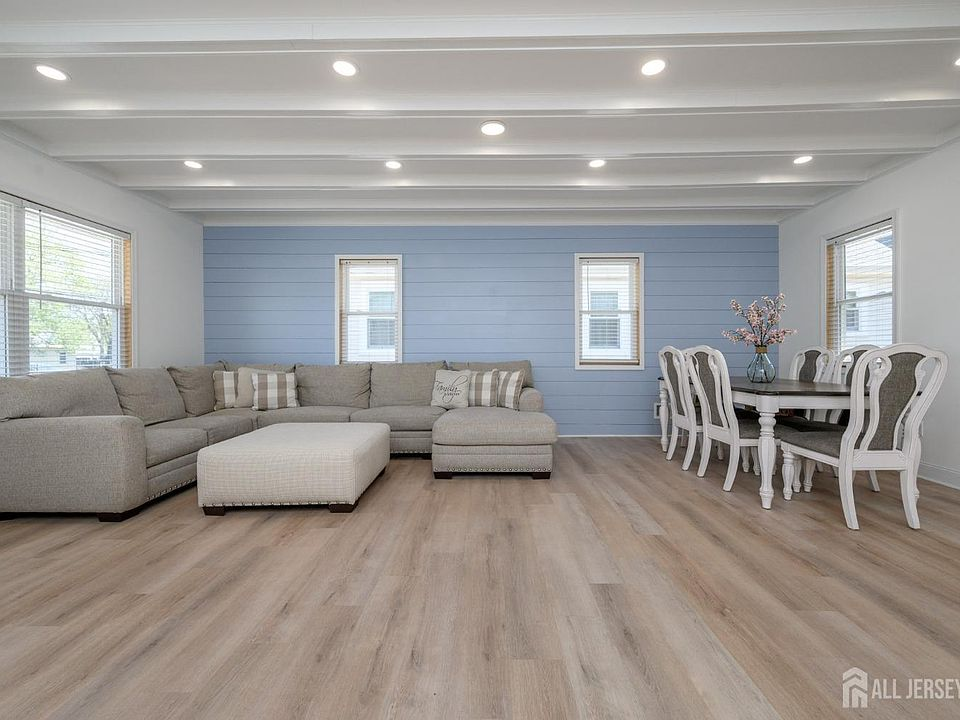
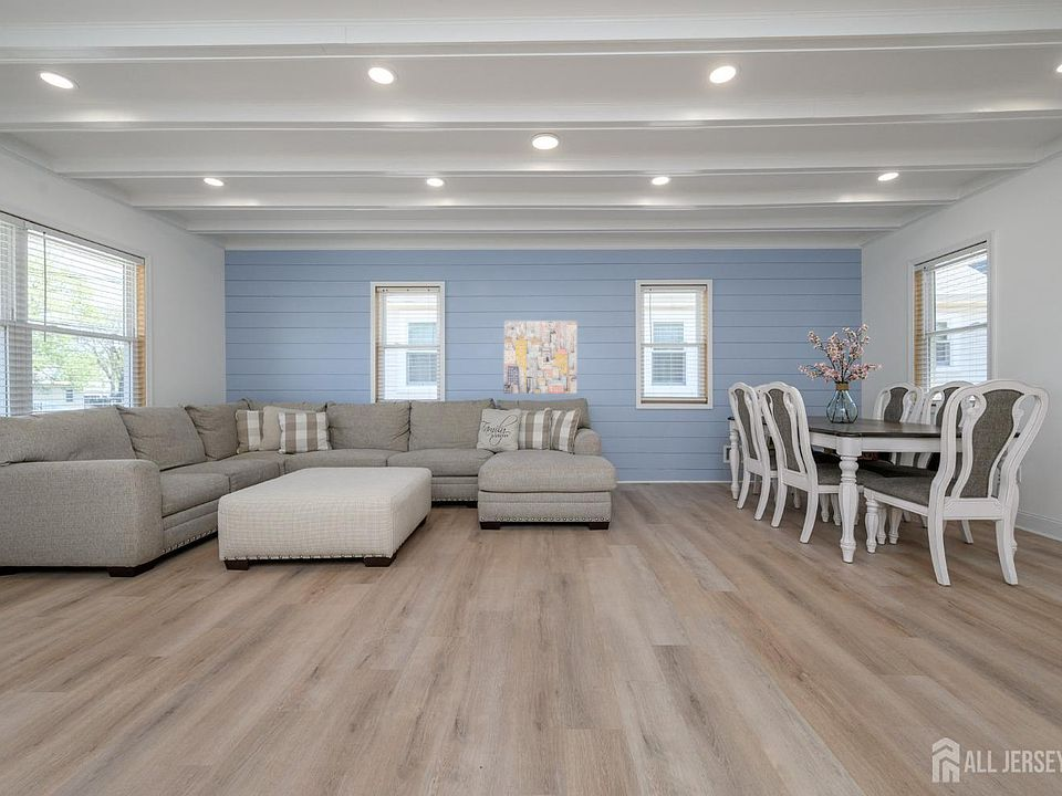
+ wall art (540, 357)
